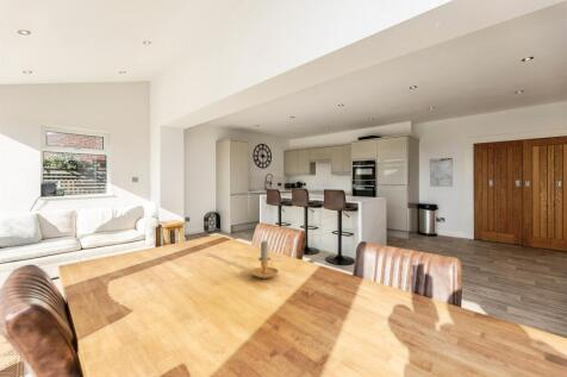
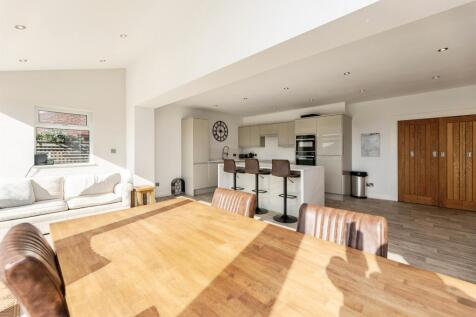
- candle (266, 257)
